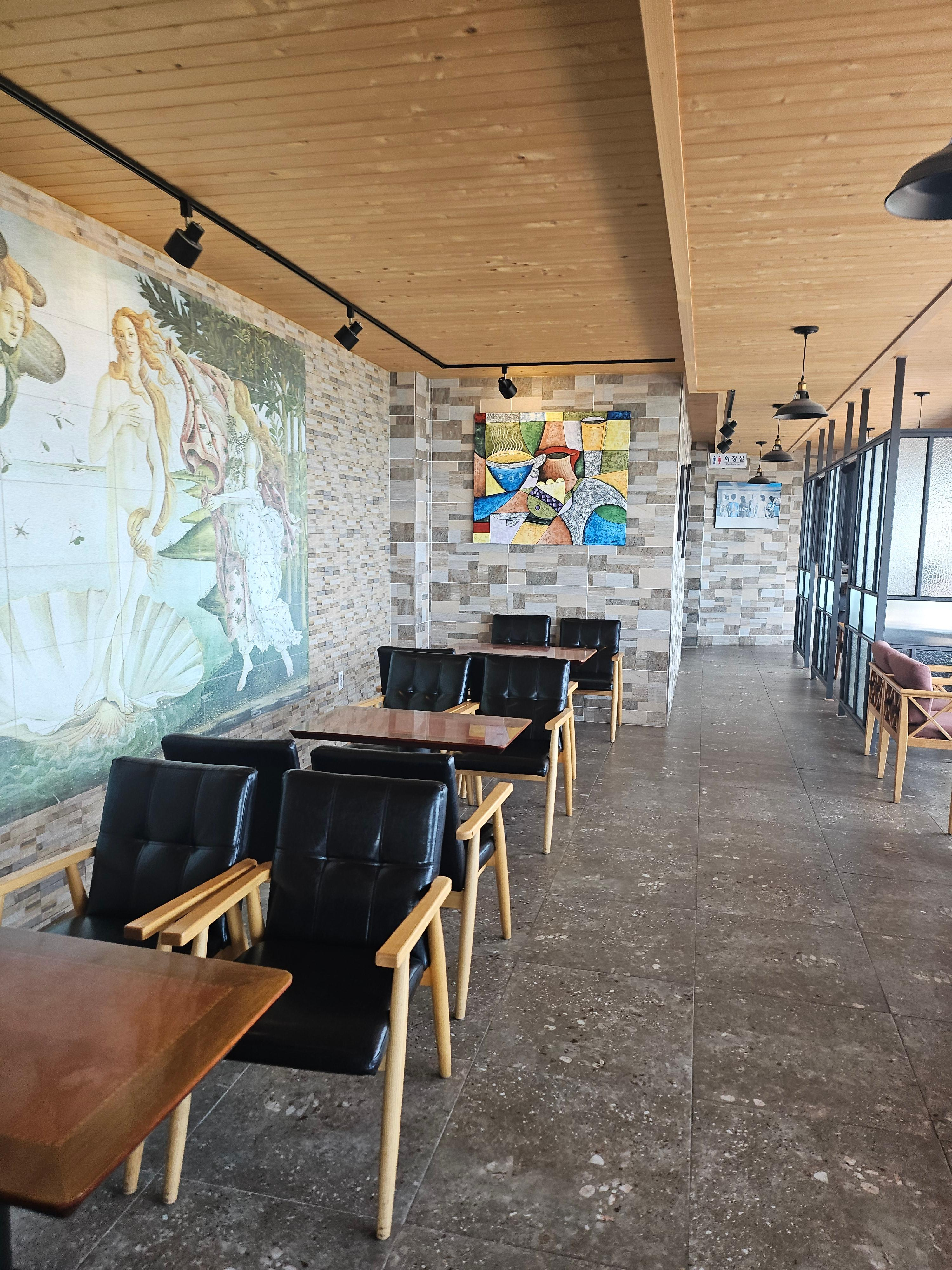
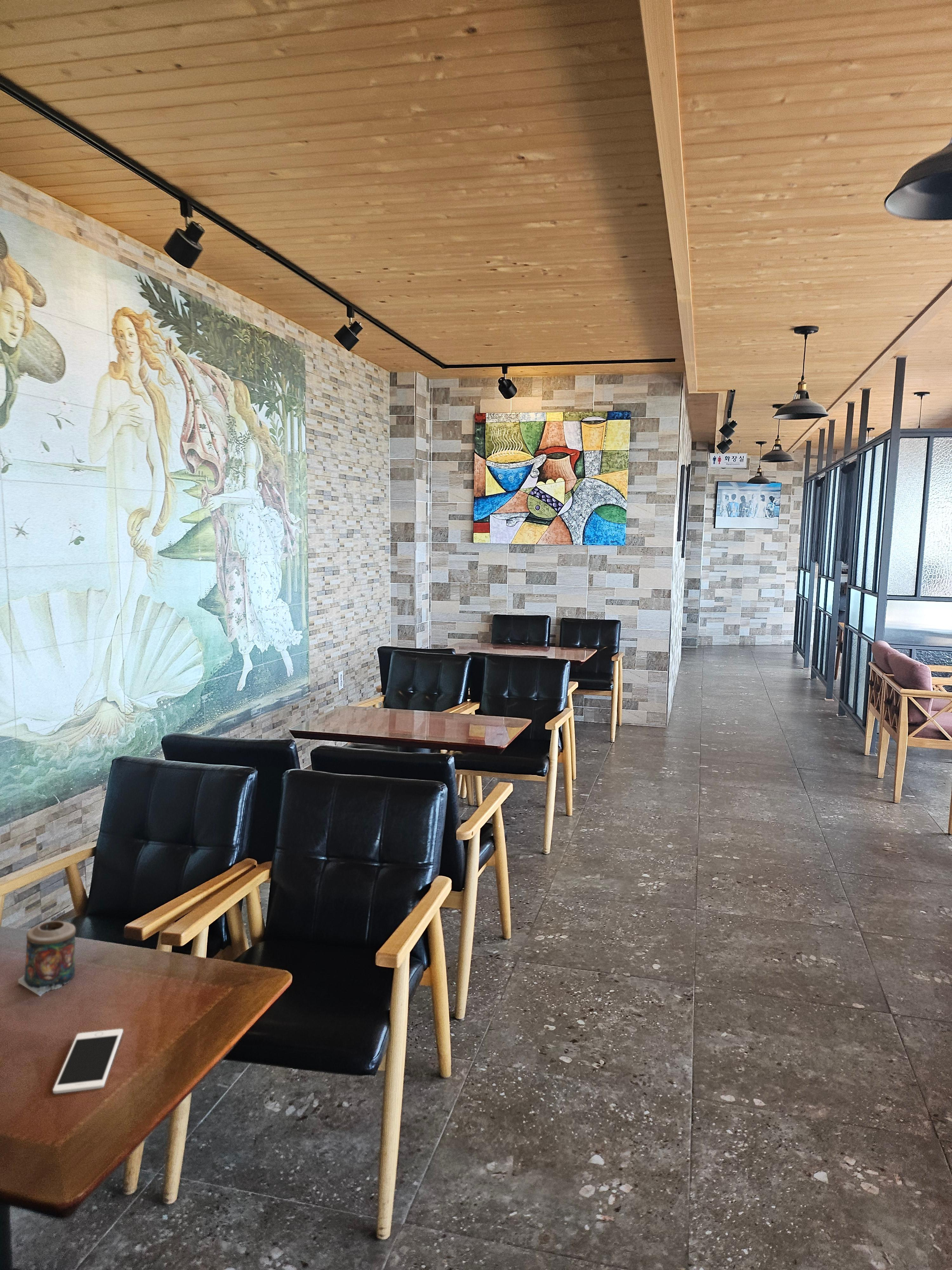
+ cell phone (90, 1059)
+ candle (46, 955)
